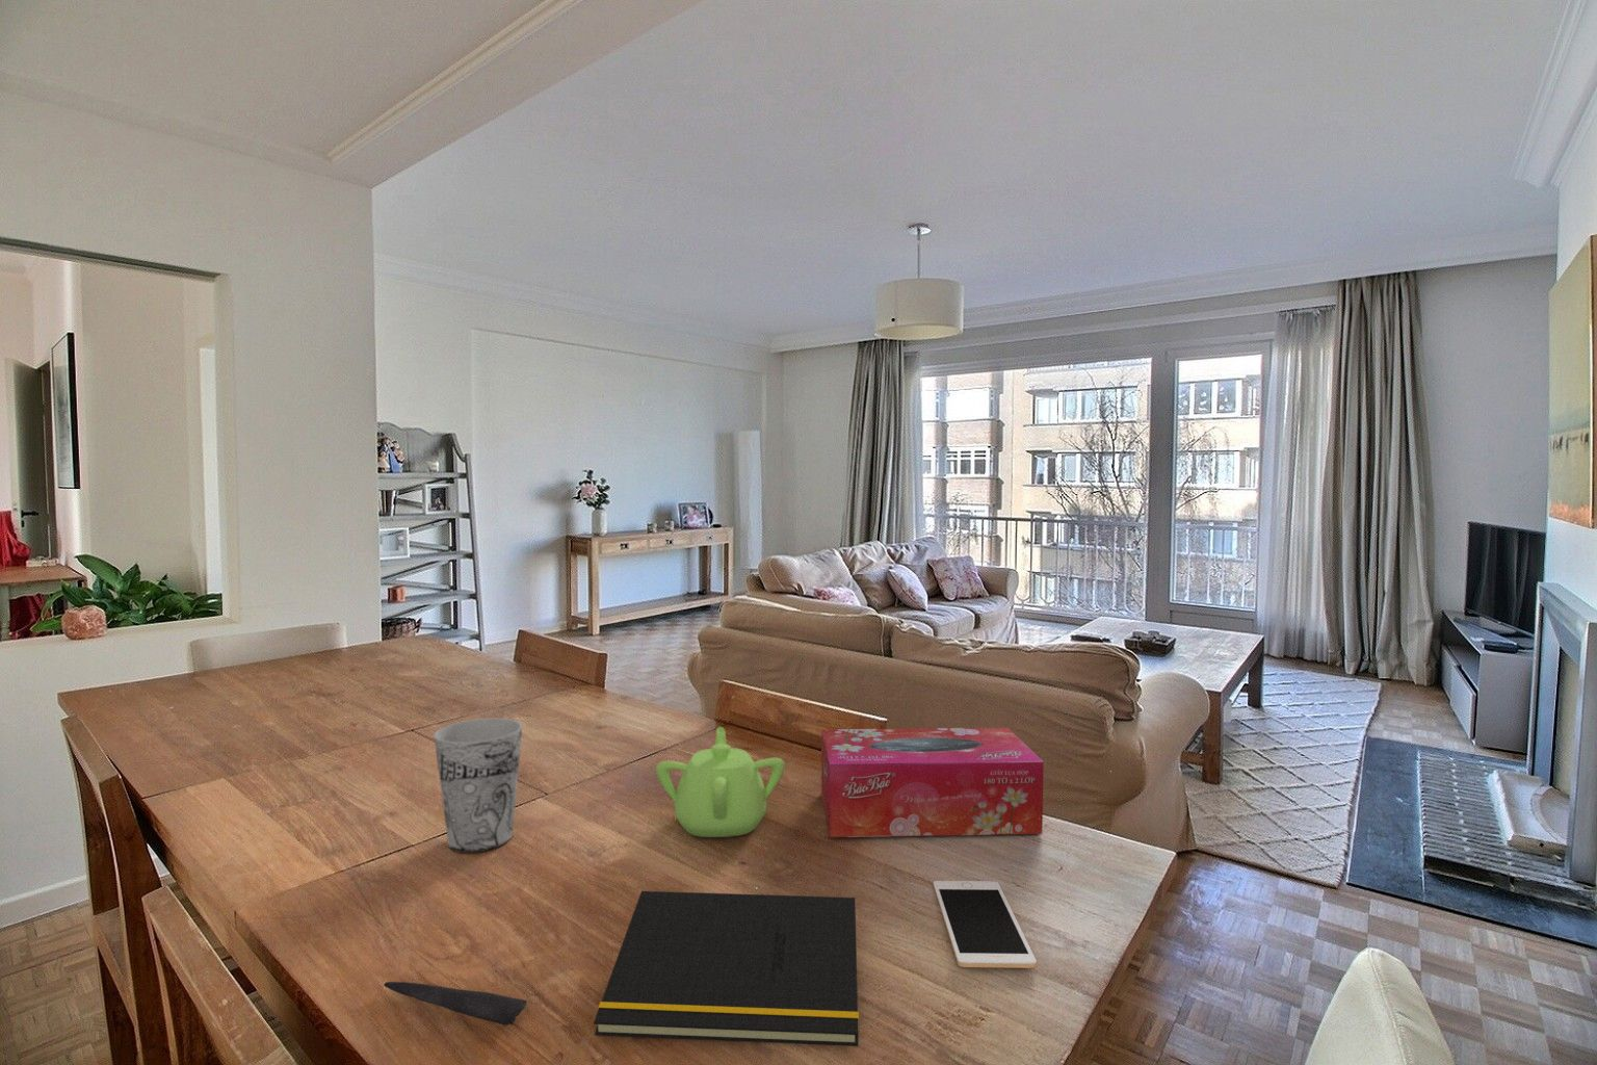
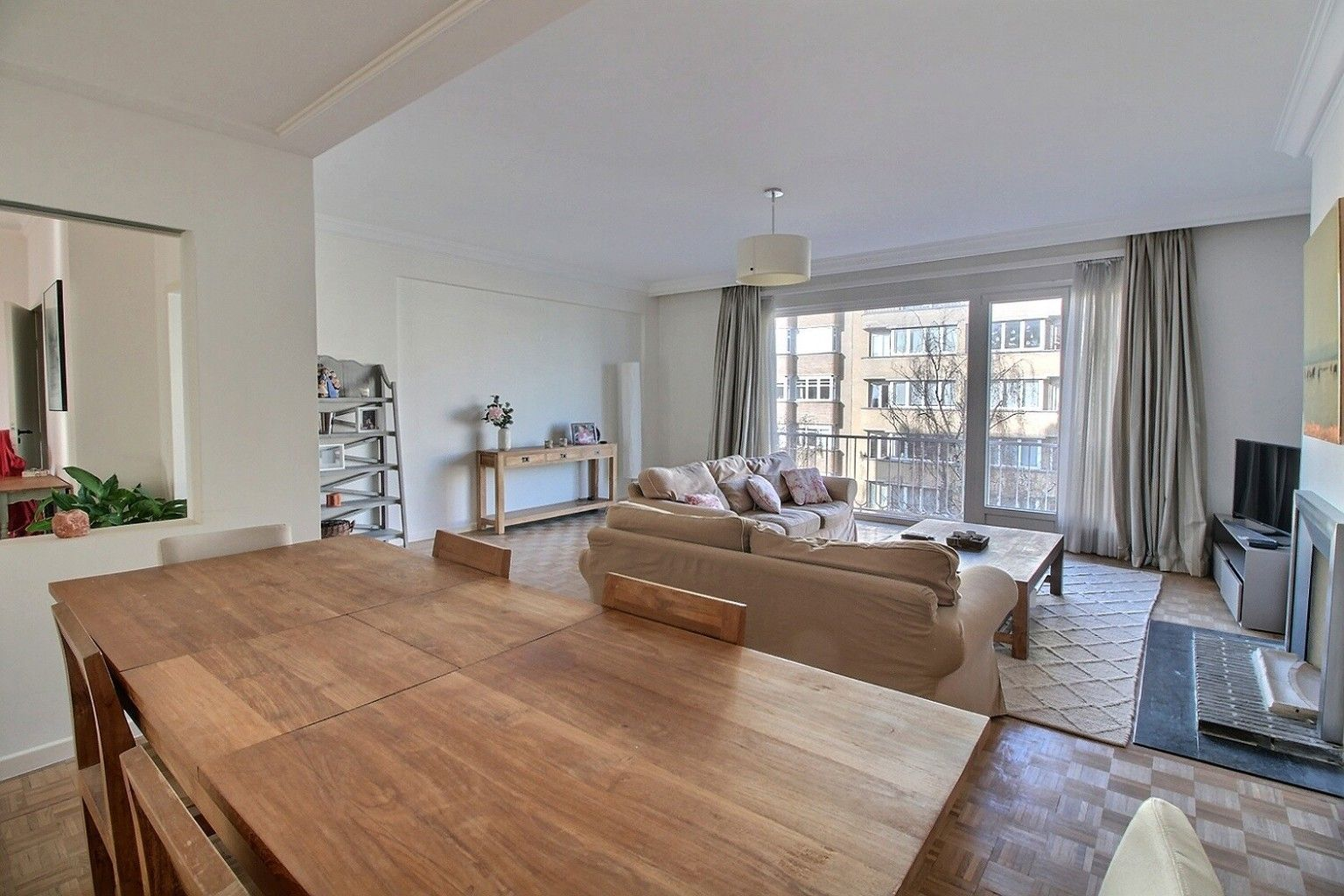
- tissue box (924, 777)
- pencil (454, 994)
- teapot (720, 781)
- notepad (737, 959)
- cup (479, 784)
- cell phone (979, 920)
